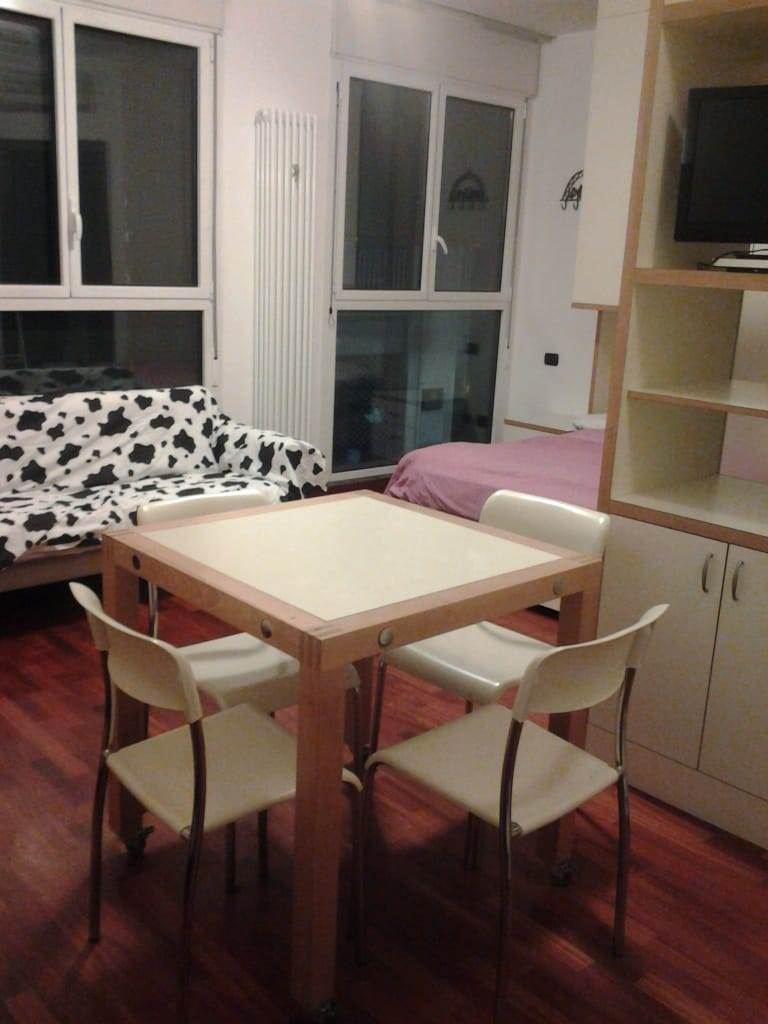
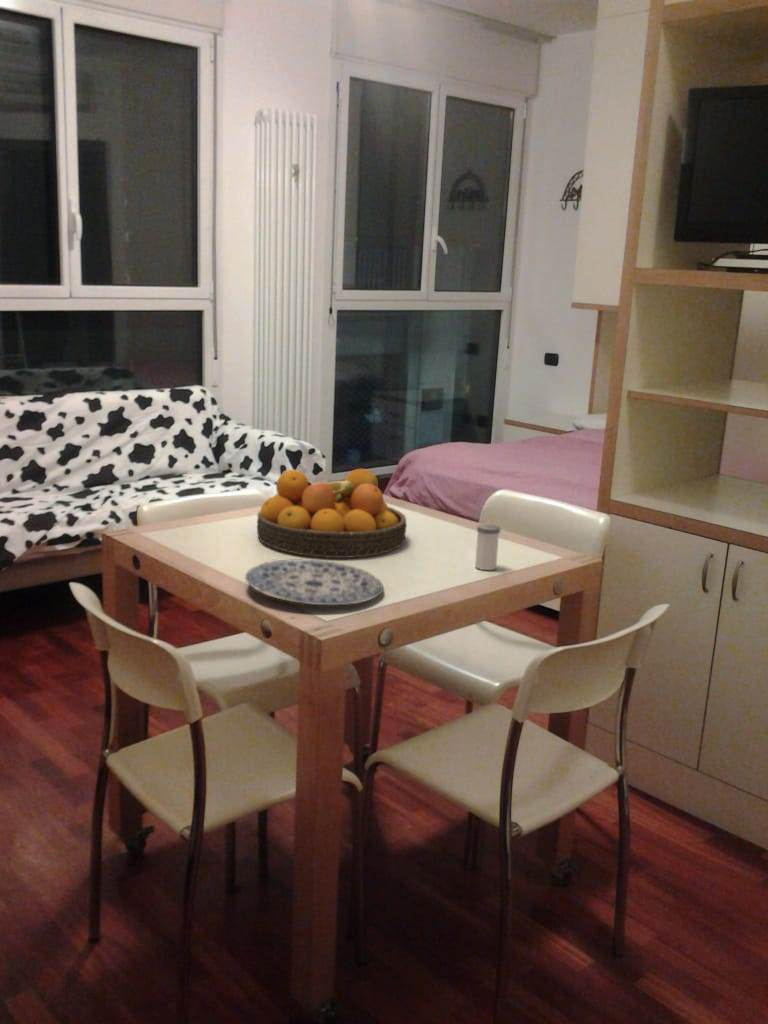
+ fruit bowl (332, 505)
+ salt shaker (487, 547)
+ plate (314, 582)
